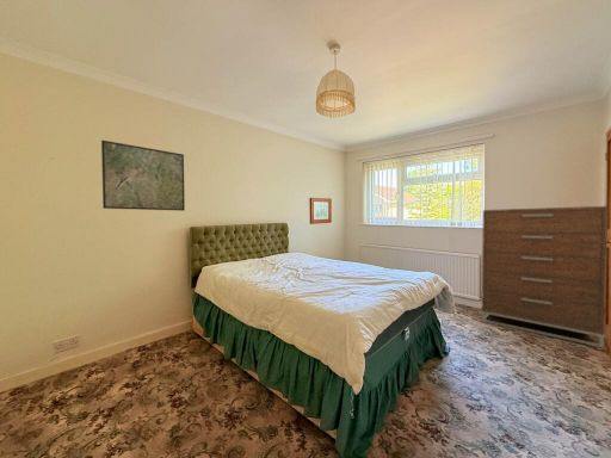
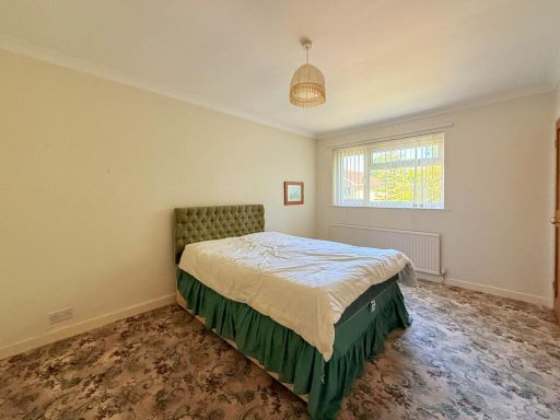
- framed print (147, 179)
- dresser (537, 267)
